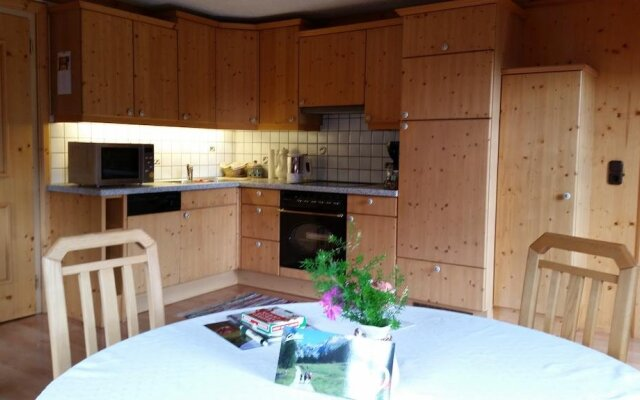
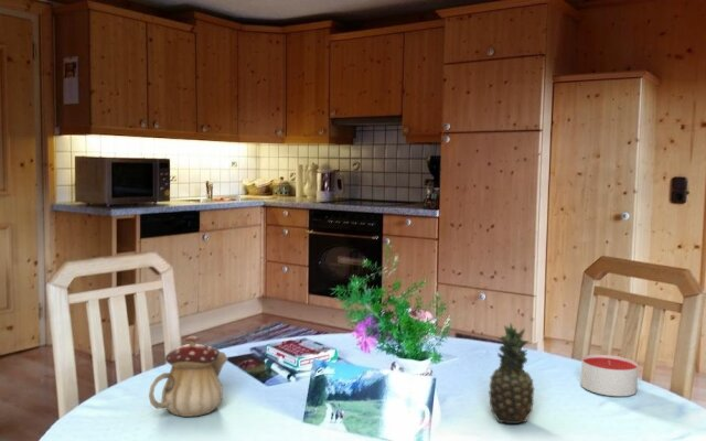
+ teapot (189, 373)
+ fruit (512, 370)
+ candle (609, 374)
